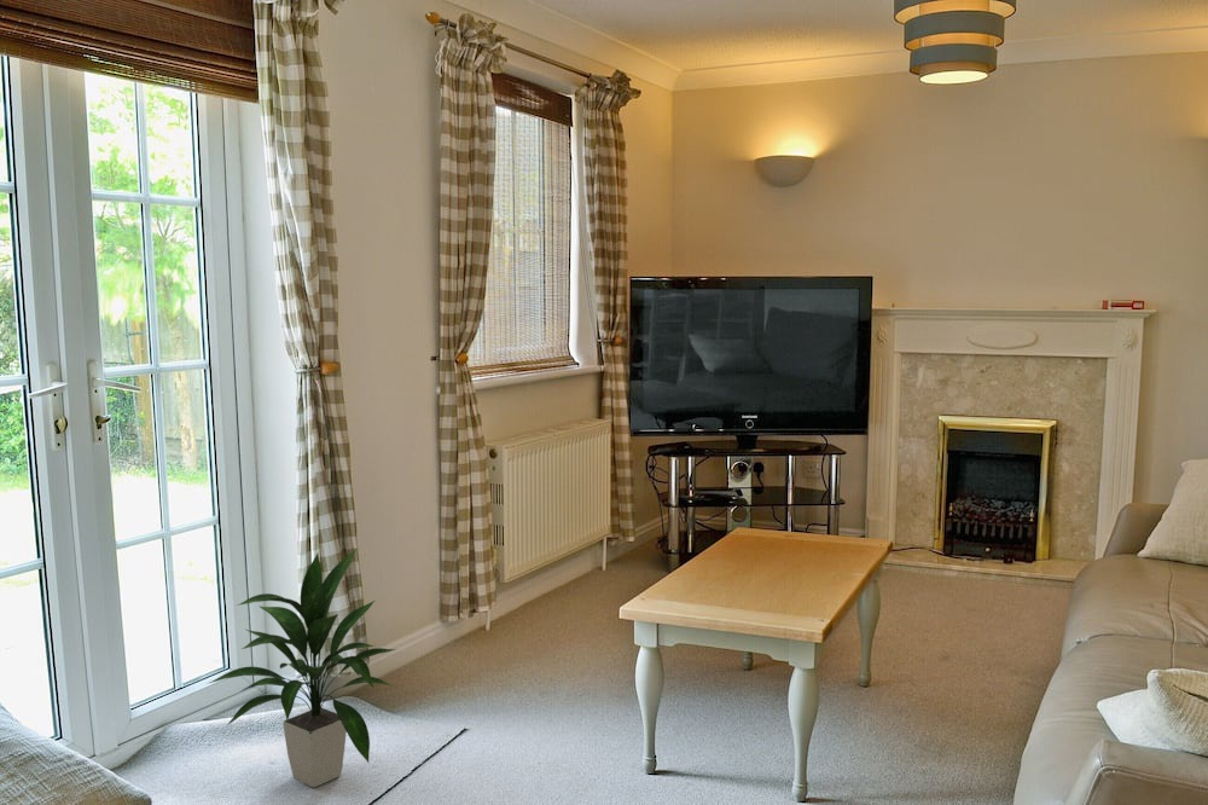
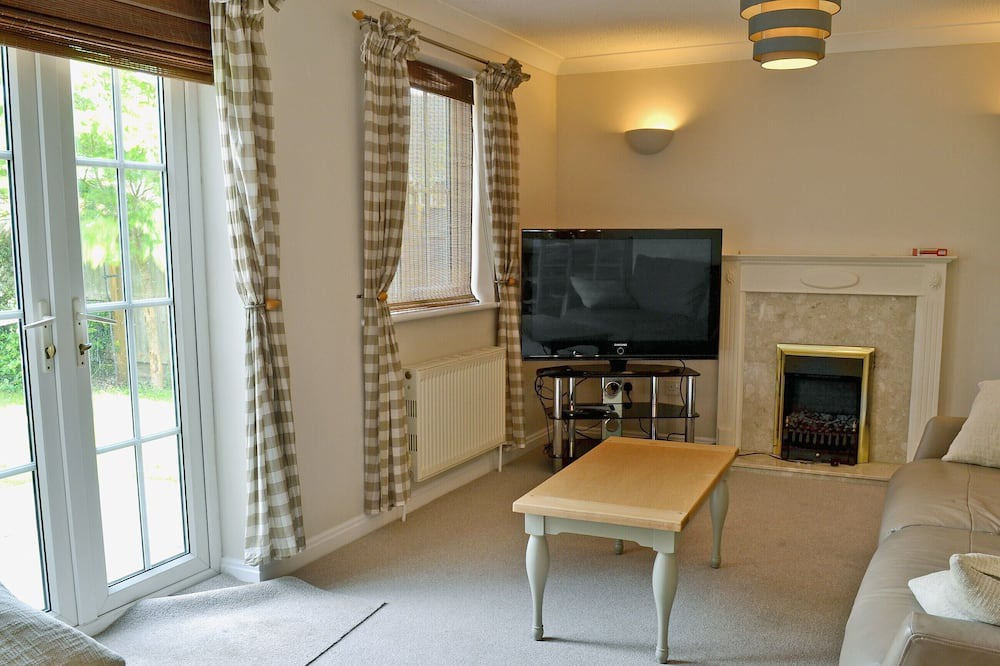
- indoor plant (313, 671)
